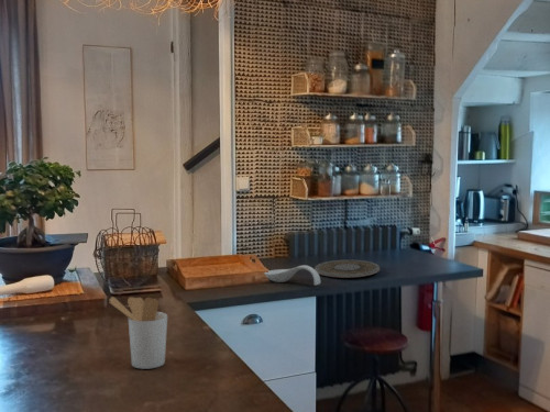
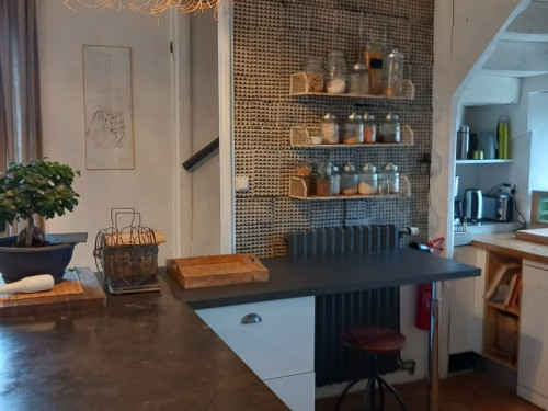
- utensil holder (138, 329)
- spoon rest (292, 272)
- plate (346, 267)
